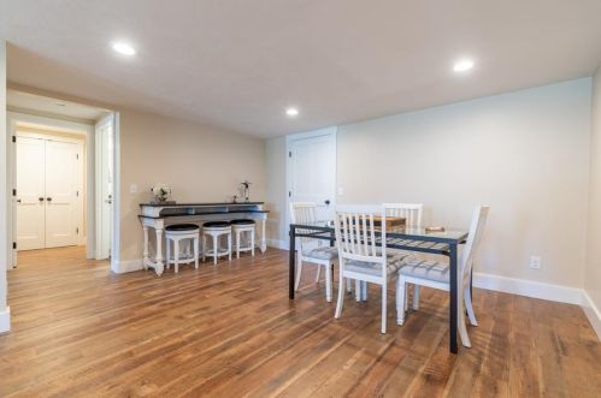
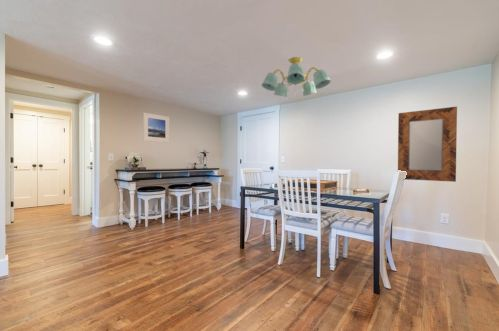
+ home mirror (425, 145)
+ chandelier (295, 76)
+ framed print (156, 128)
